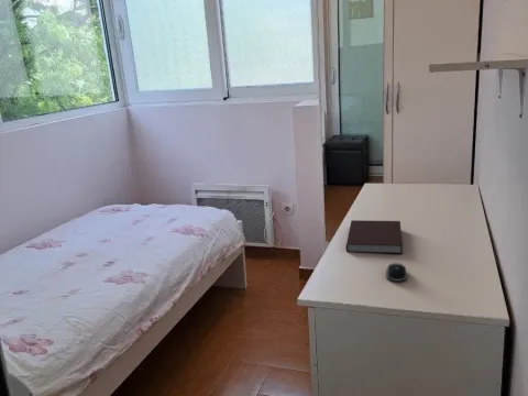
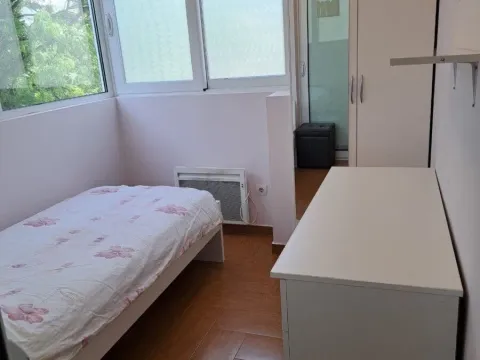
- notebook (374, 235)
- computer mouse (396, 270)
